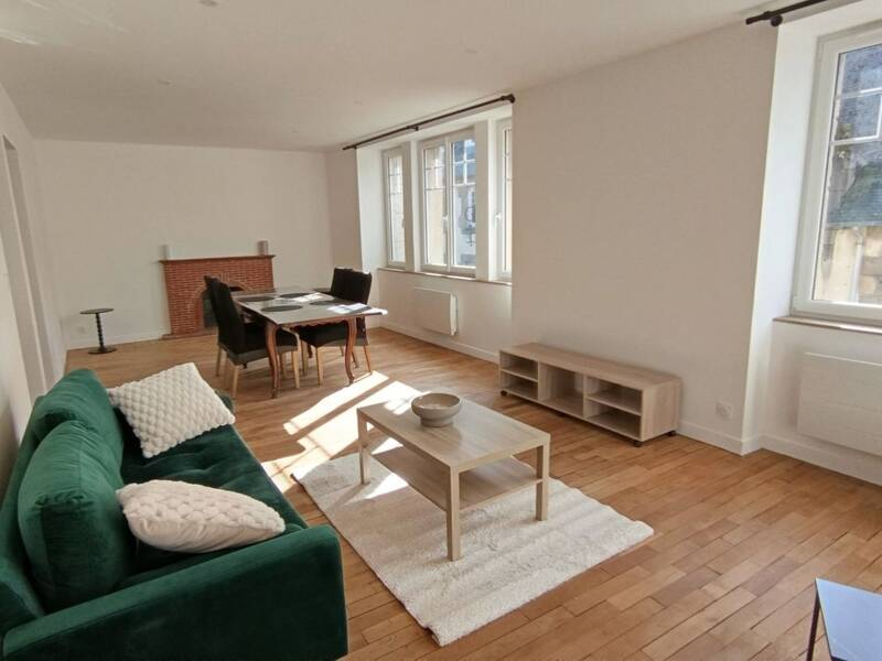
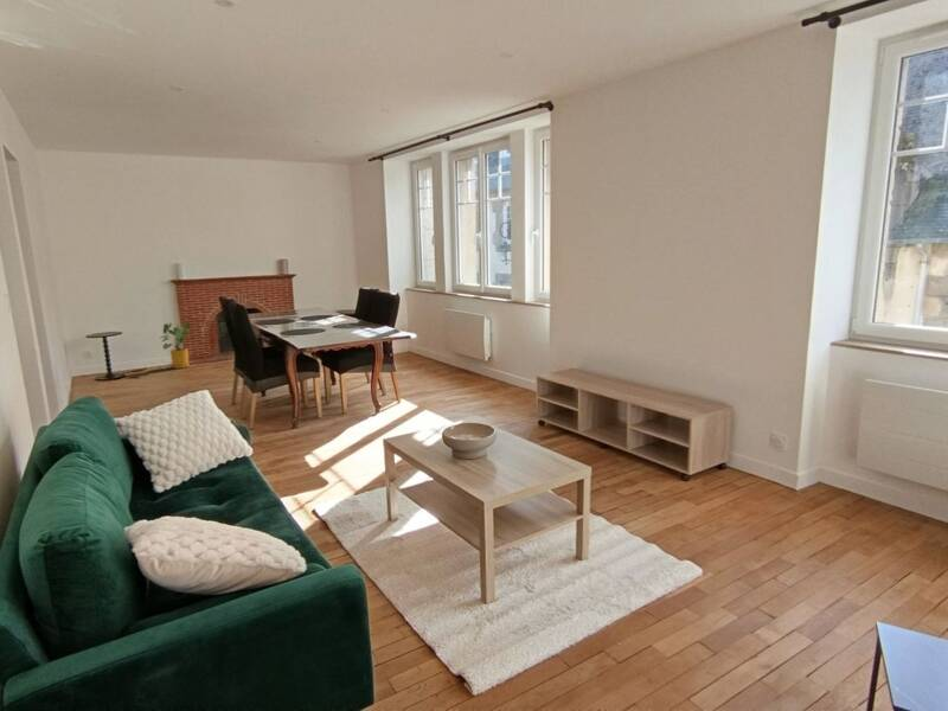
+ house plant (177, 345)
